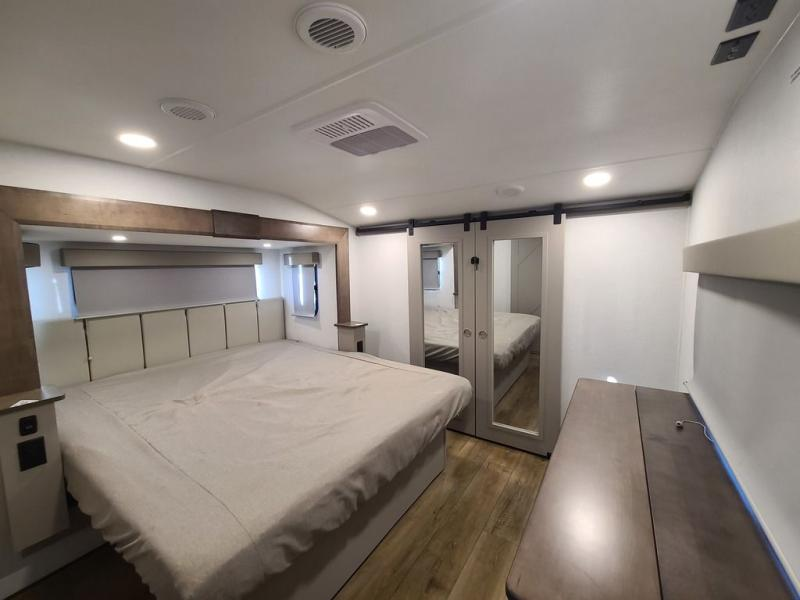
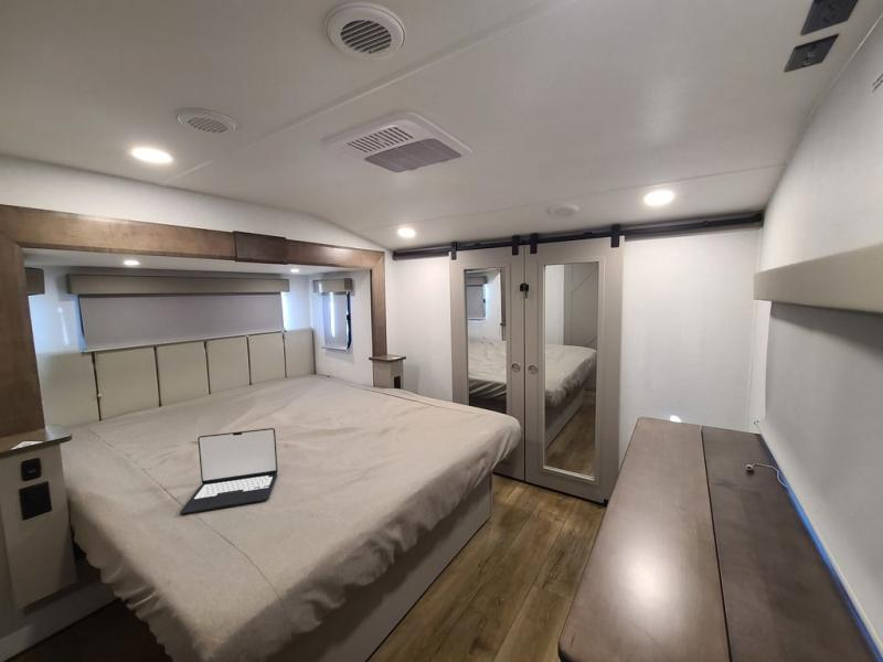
+ laptop (231, 467)
